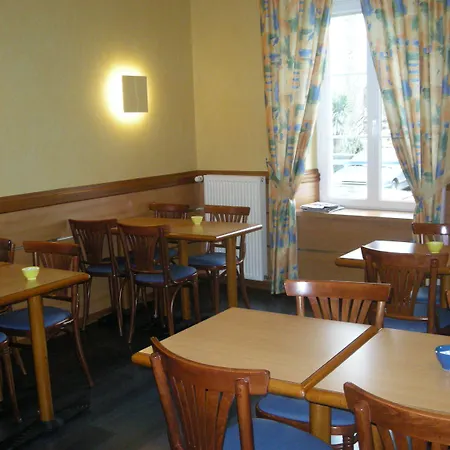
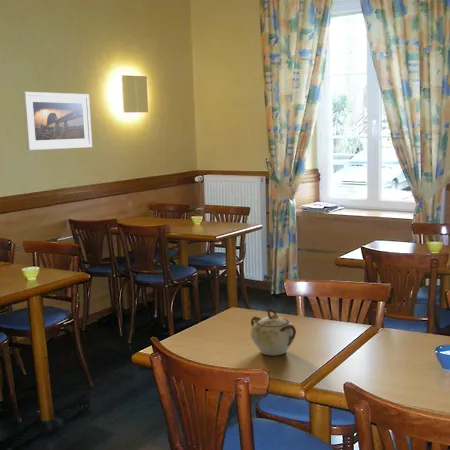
+ sugar bowl (272, 329)
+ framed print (59, 121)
